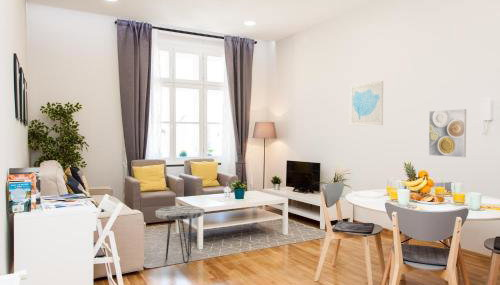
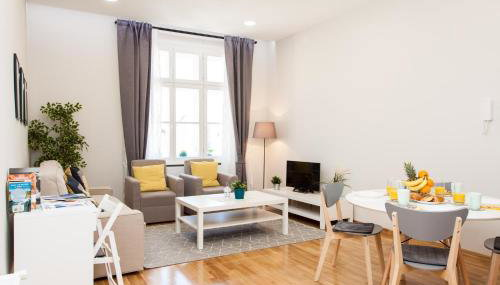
- side table (180, 234)
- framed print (446, 133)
- wall art (365, 104)
